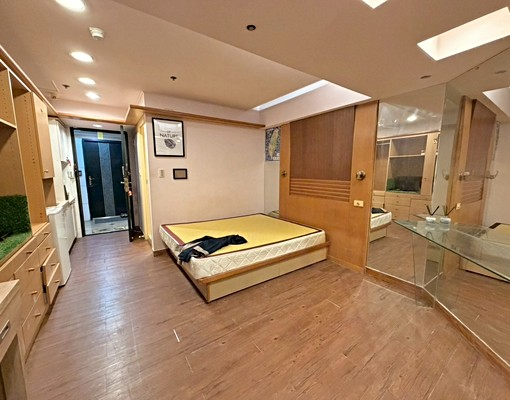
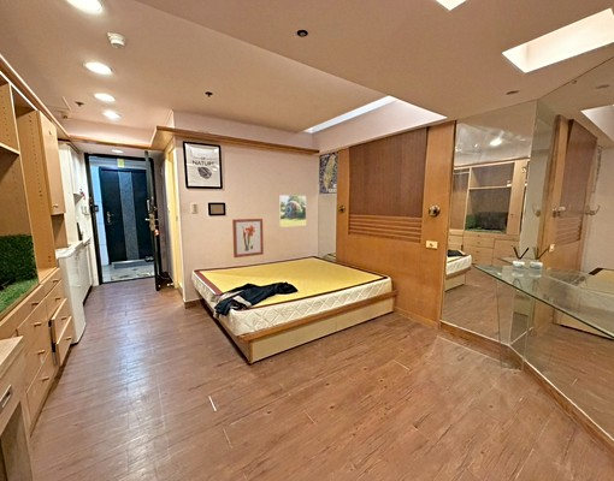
+ wall art (248, 237)
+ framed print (293, 210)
